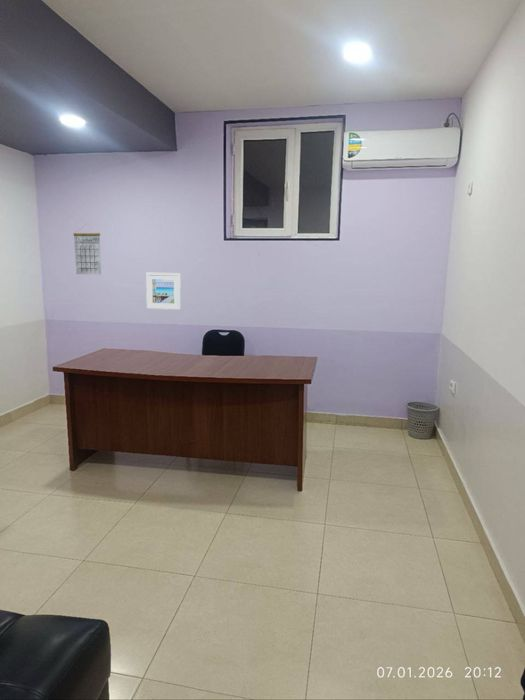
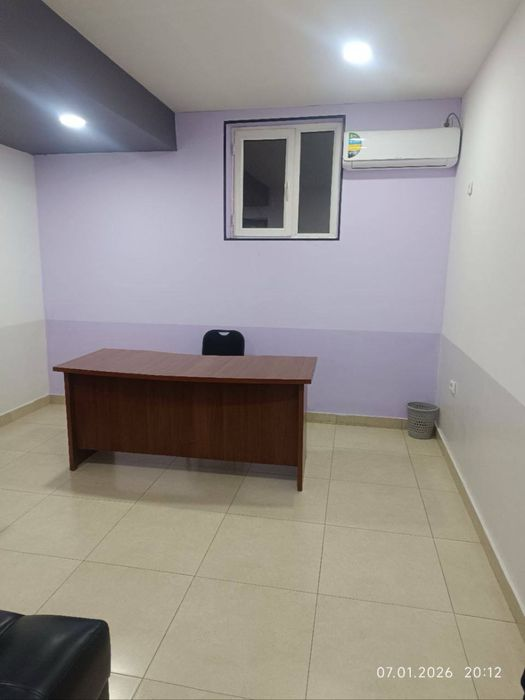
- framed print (163, 291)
- calendar (87, 249)
